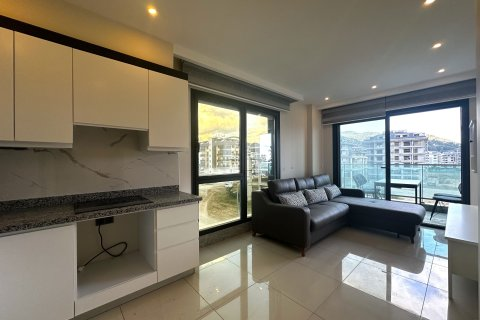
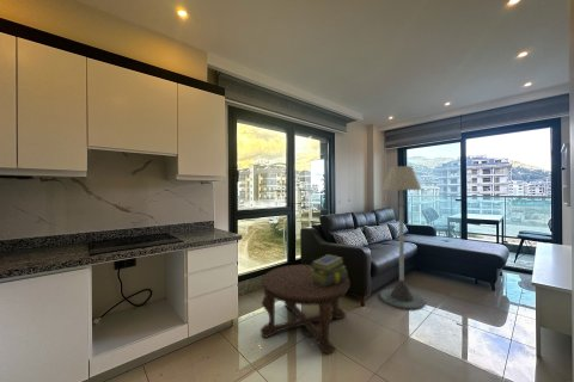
+ coffee table (305, 301)
+ floor lamp (401, 233)
+ stack of books (328, 270)
